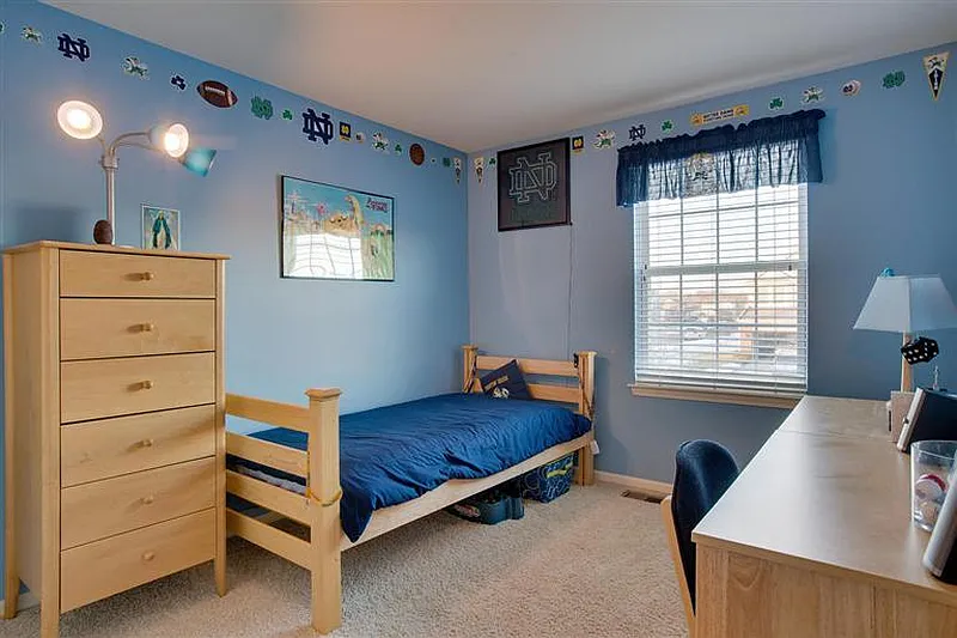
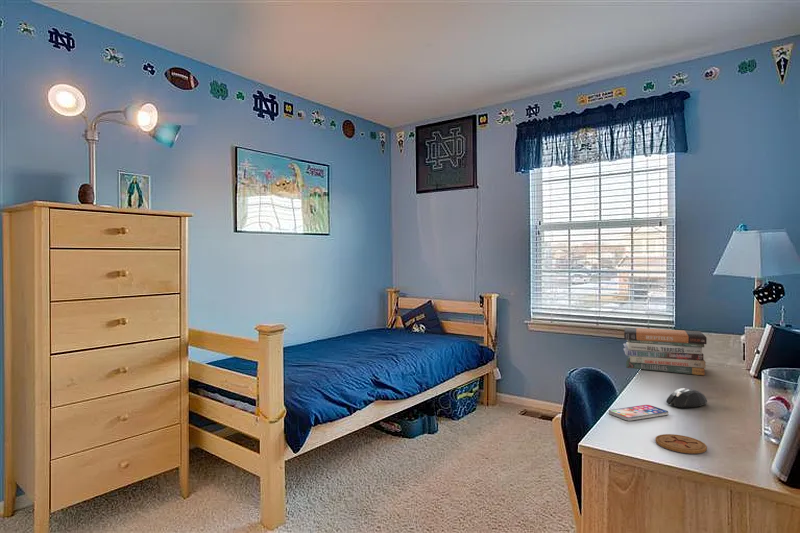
+ smartphone (638, 412)
+ book stack (662, 349)
+ mouse (688, 396)
+ coaster (680, 443)
